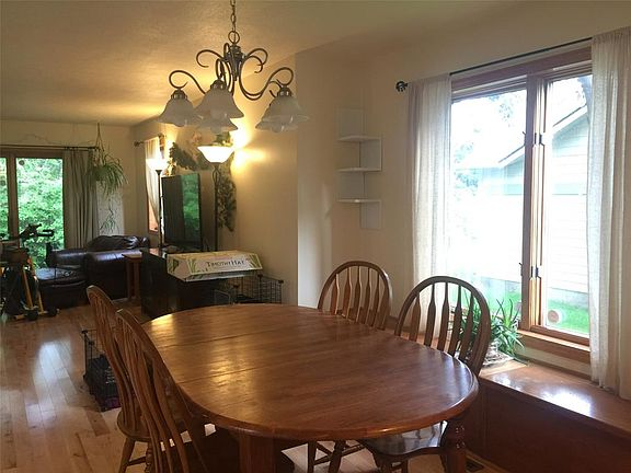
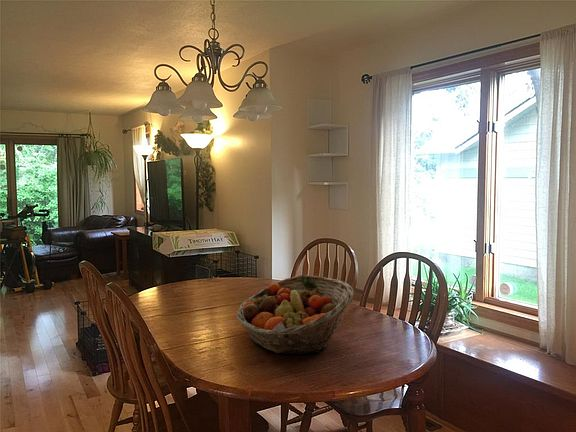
+ fruit basket (294, 311)
